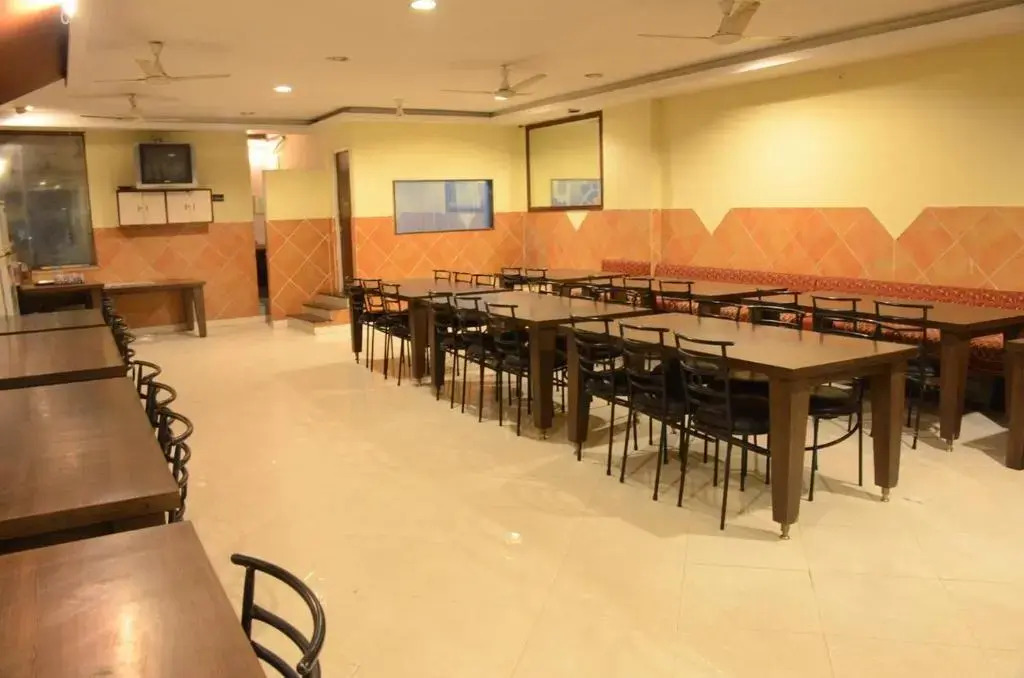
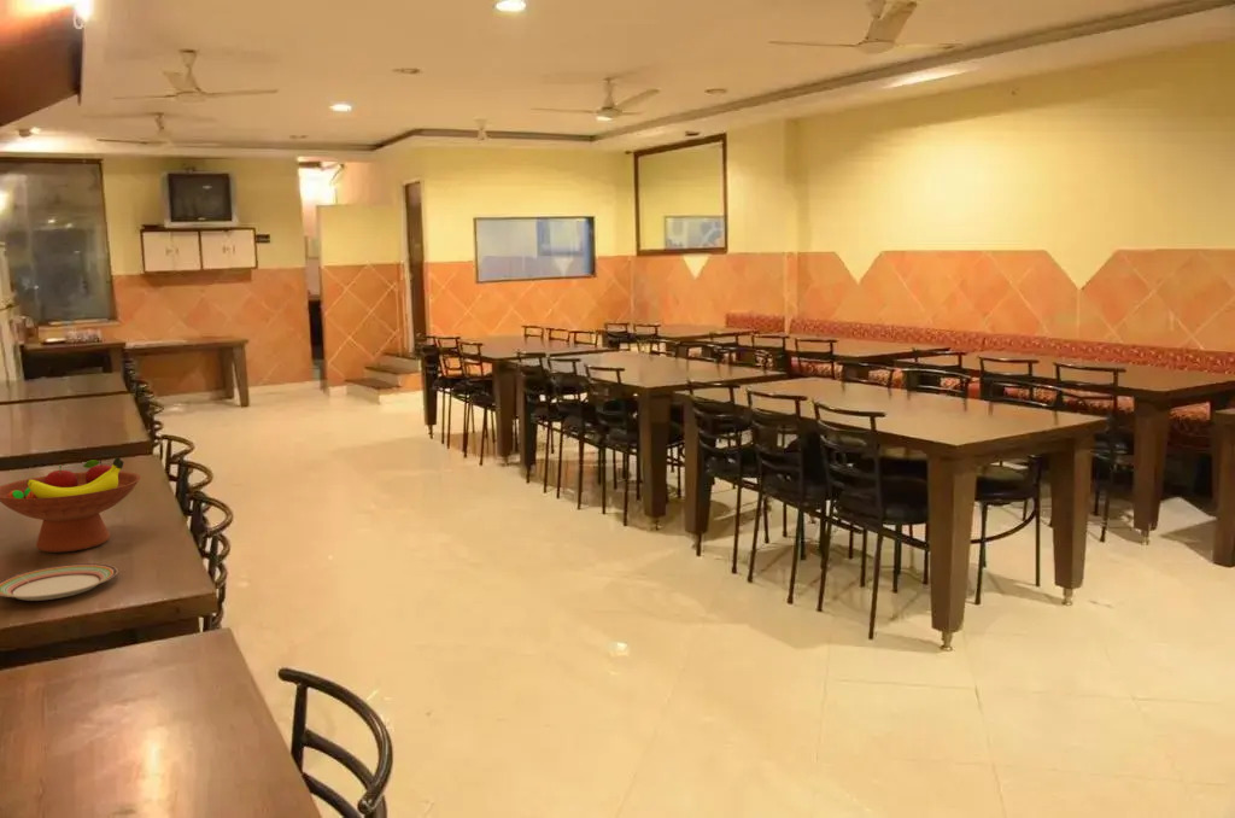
+ fruit bowl (70, 502)
+ plate (57, 583)
